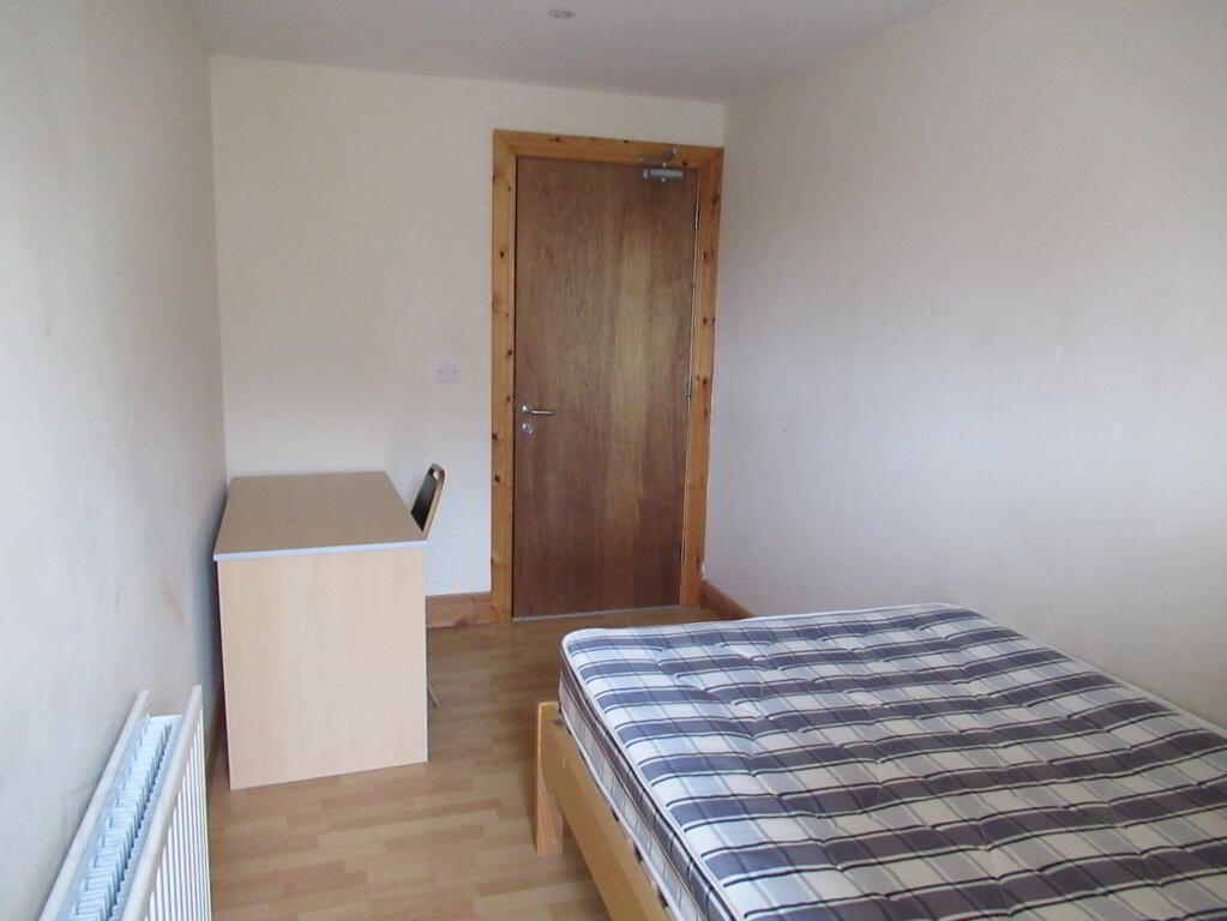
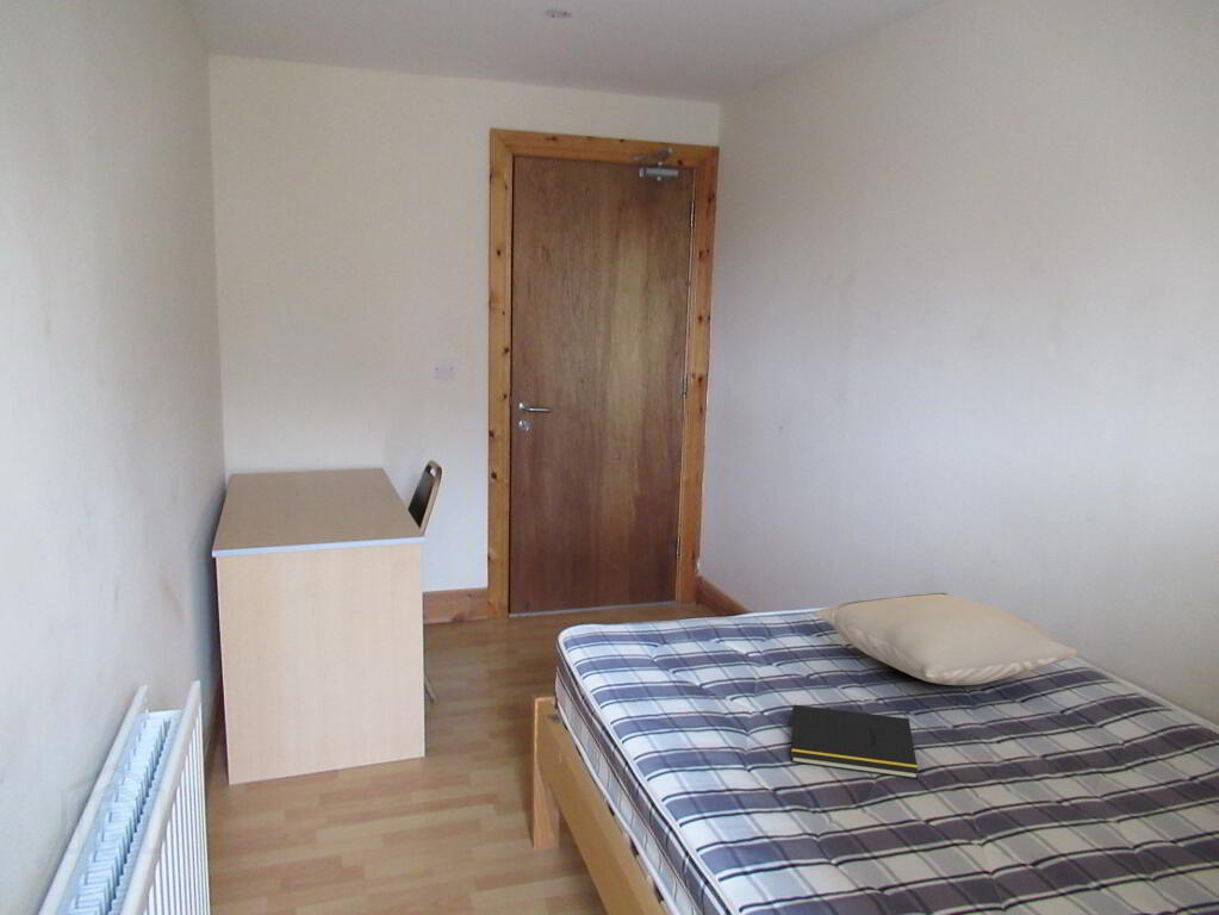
+ pillow (937, 633)
+ notepad (851, 739)
